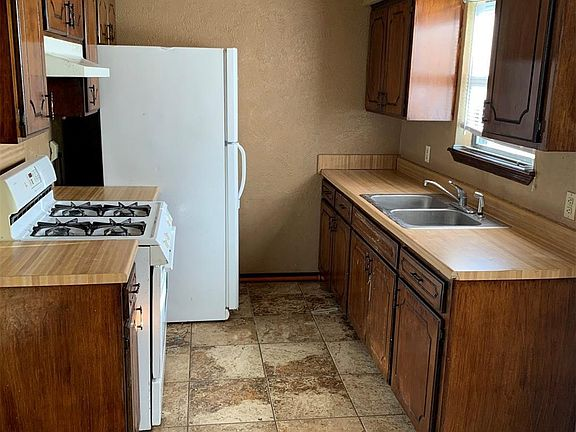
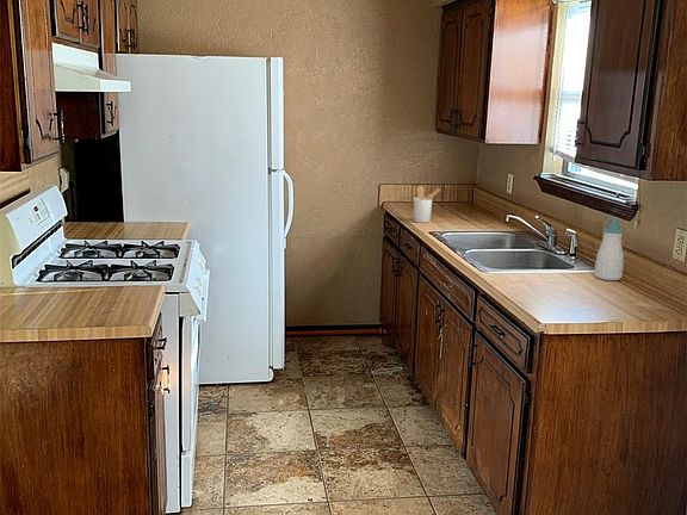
+ utensil holder (427, 204)
+ soap bottle (611, 248)
